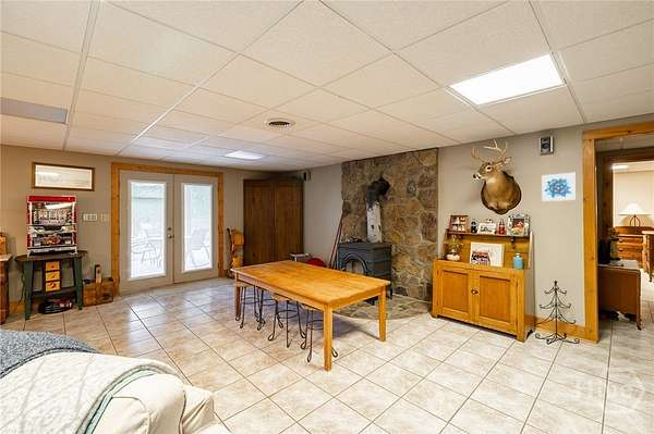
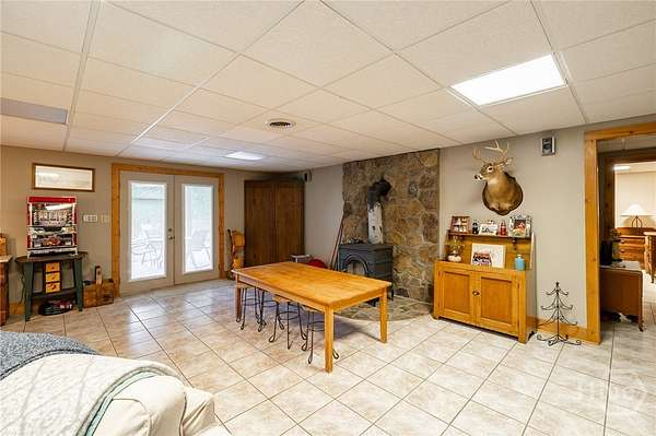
- wall art (558, 187)
